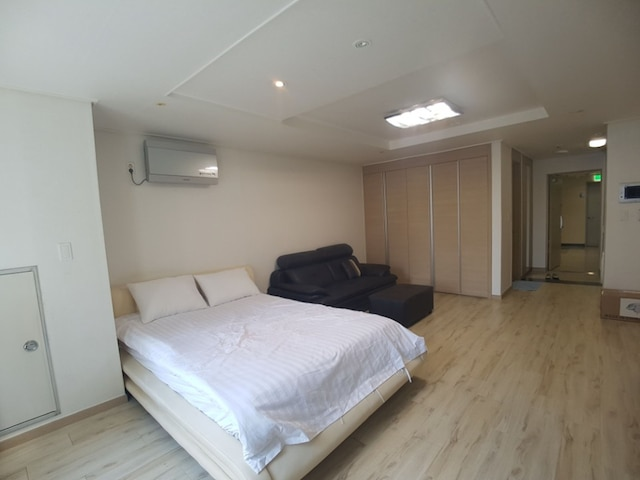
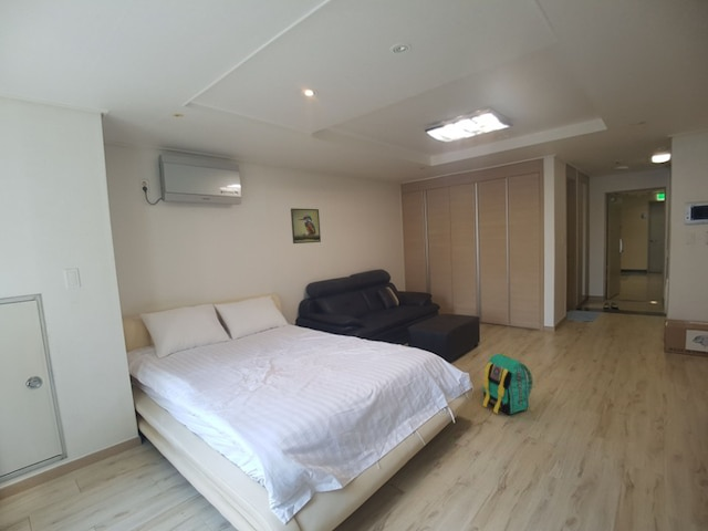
+ backpack (506, 379)
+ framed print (305, 226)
